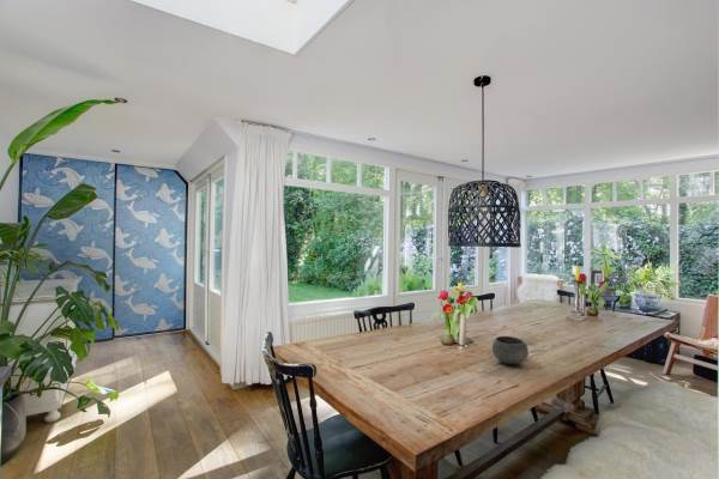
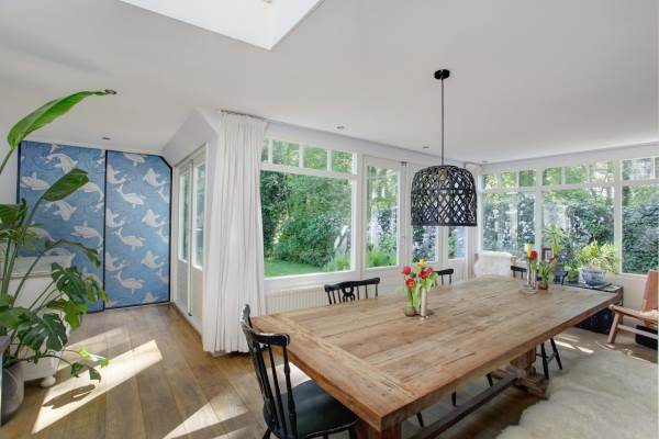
- bowl (509, 351)
